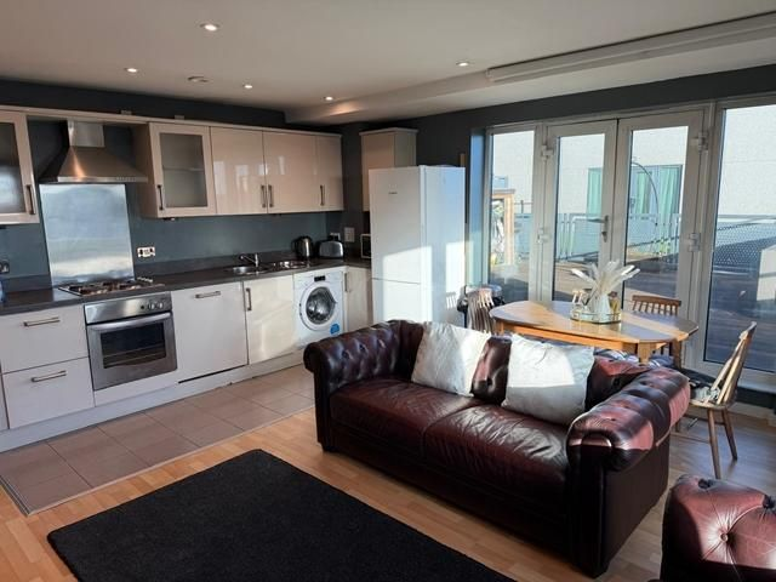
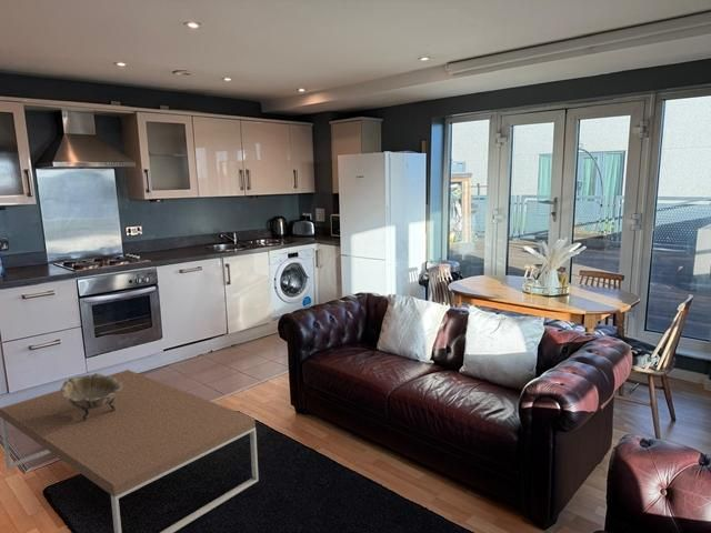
+ decorative bowl (92, 396)
+ coffee table (126, 443)
